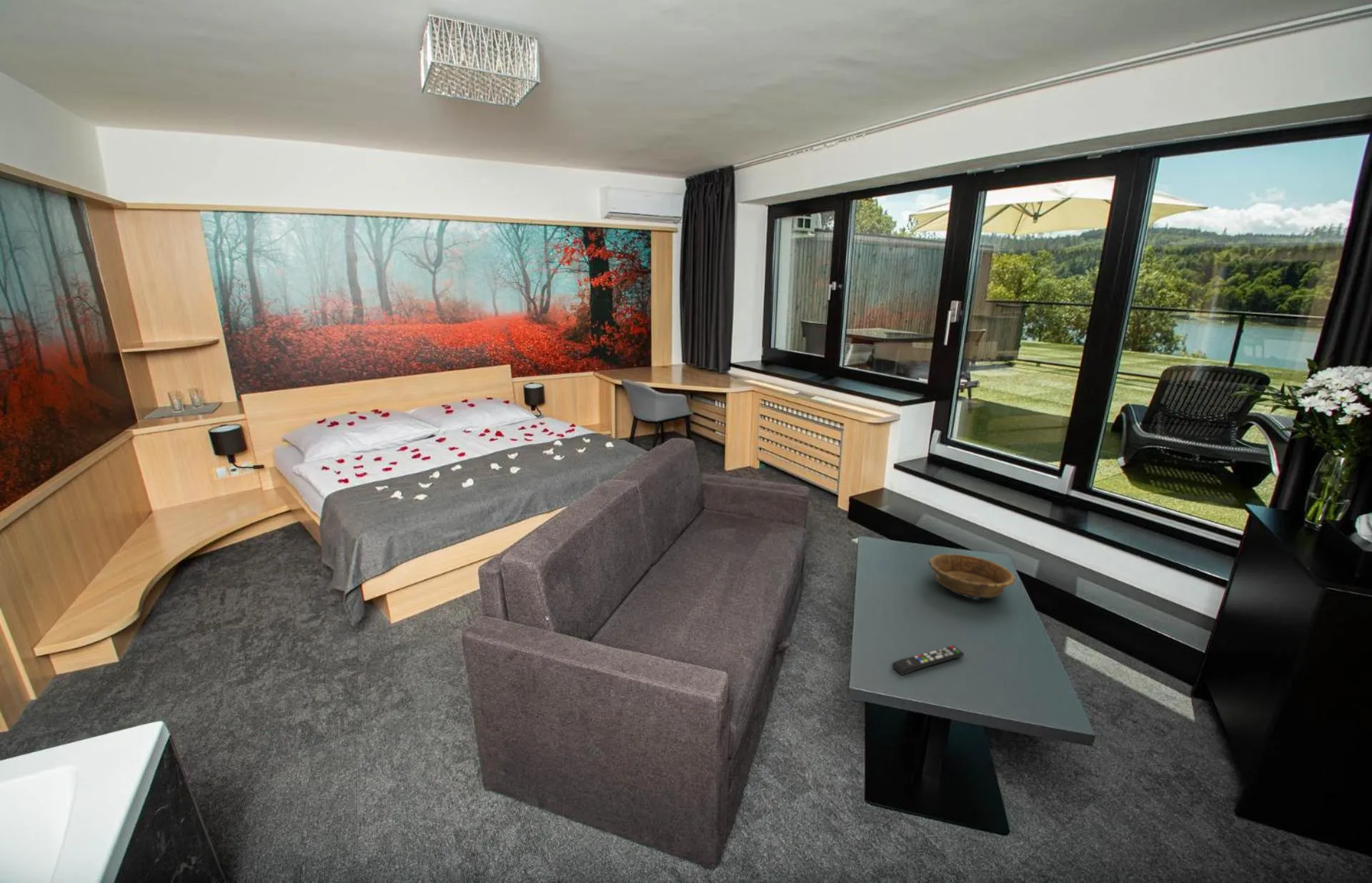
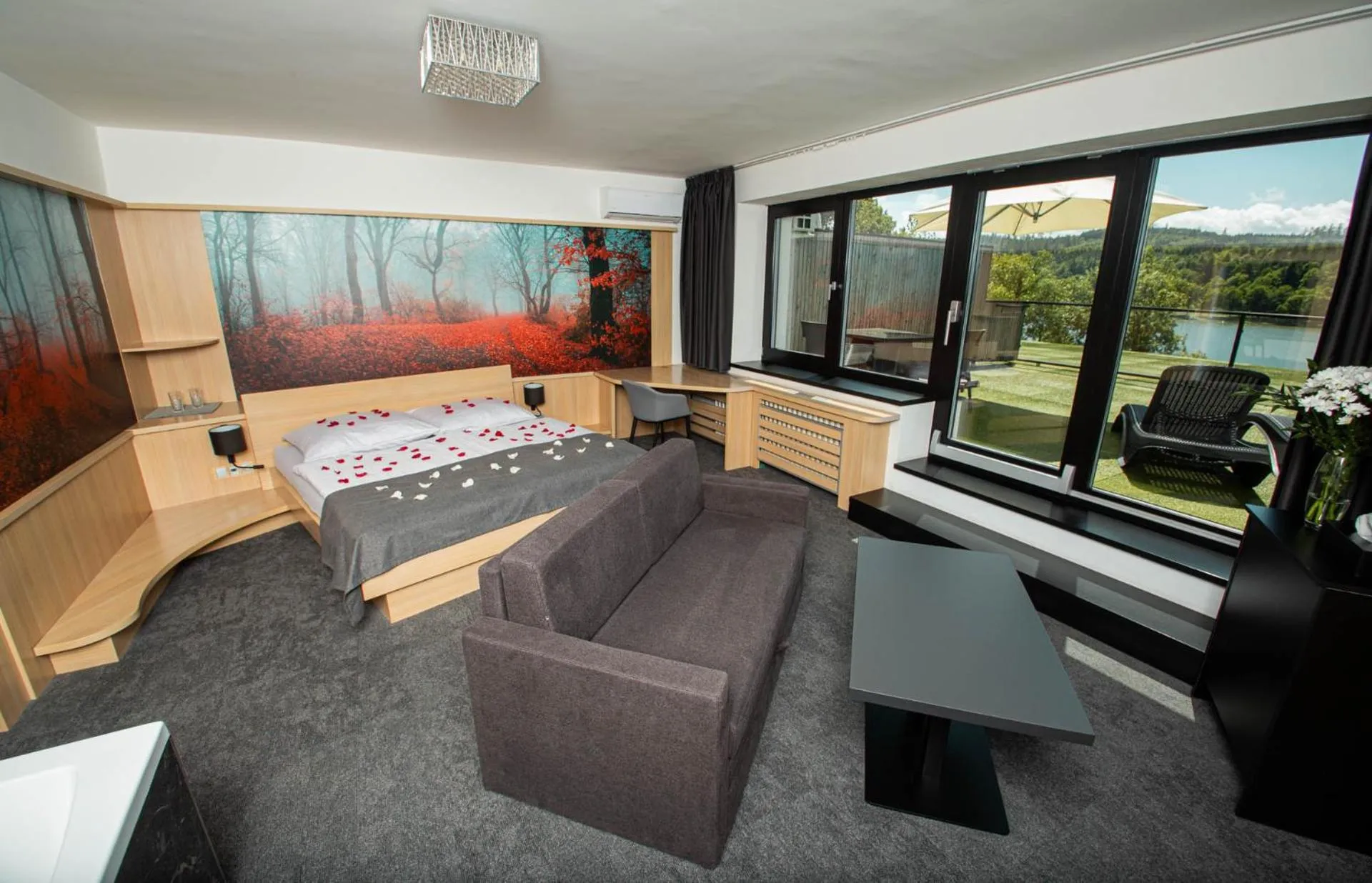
- decorative bowl (969, 577)
- remote control (928, 659)
